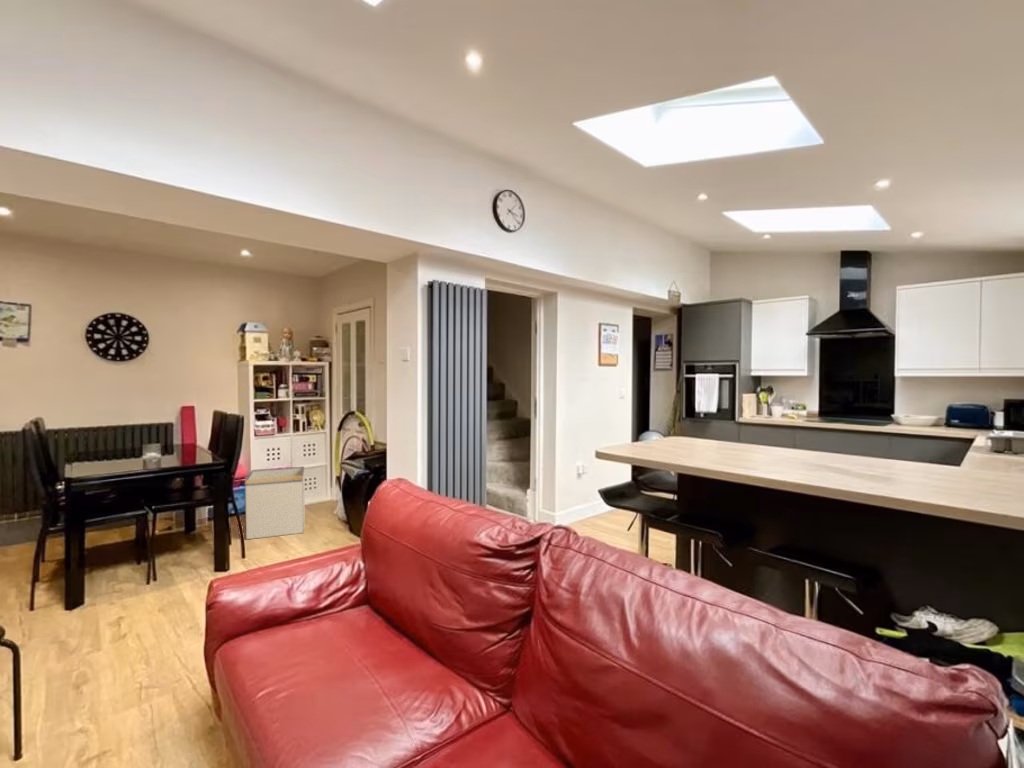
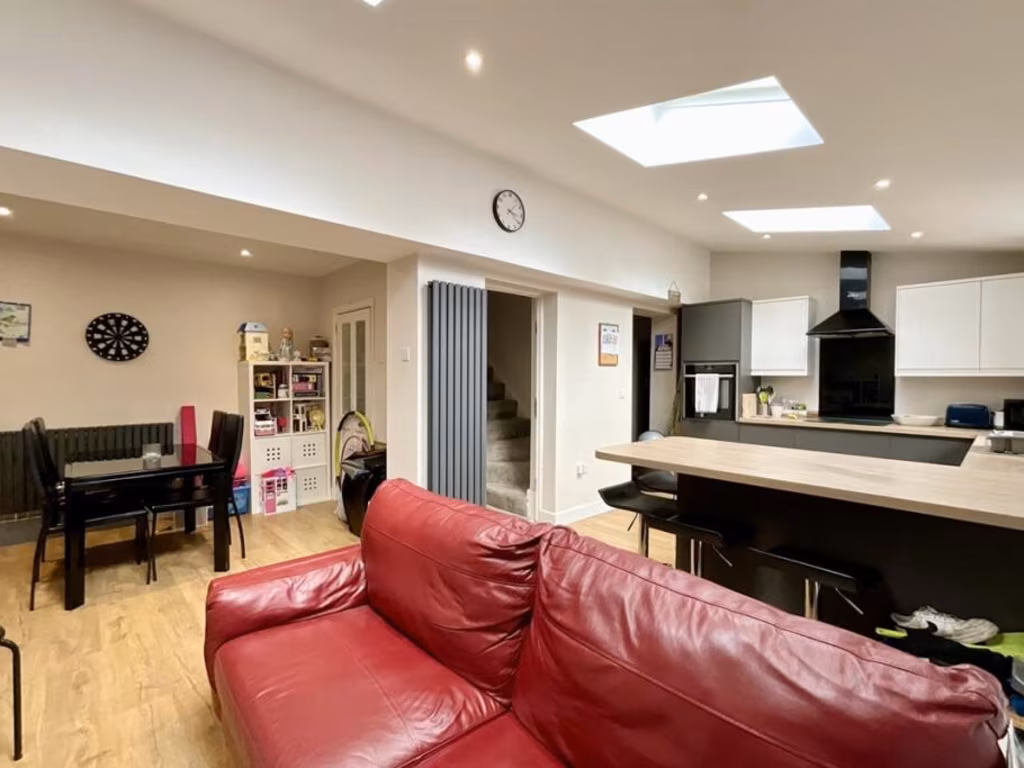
- storage bin (277, 500)
